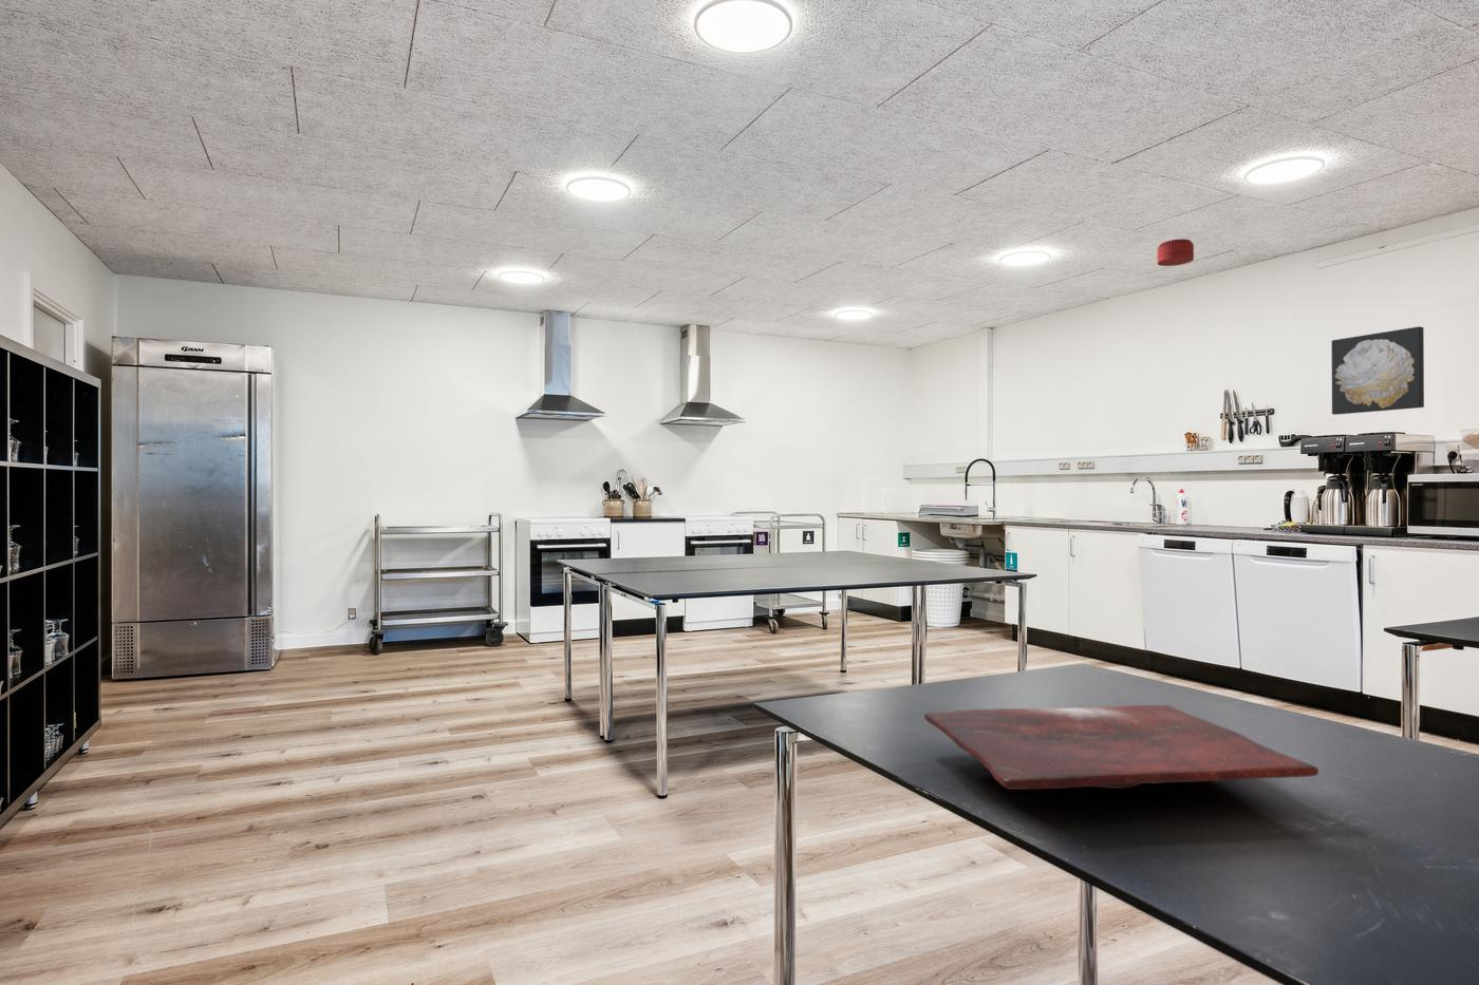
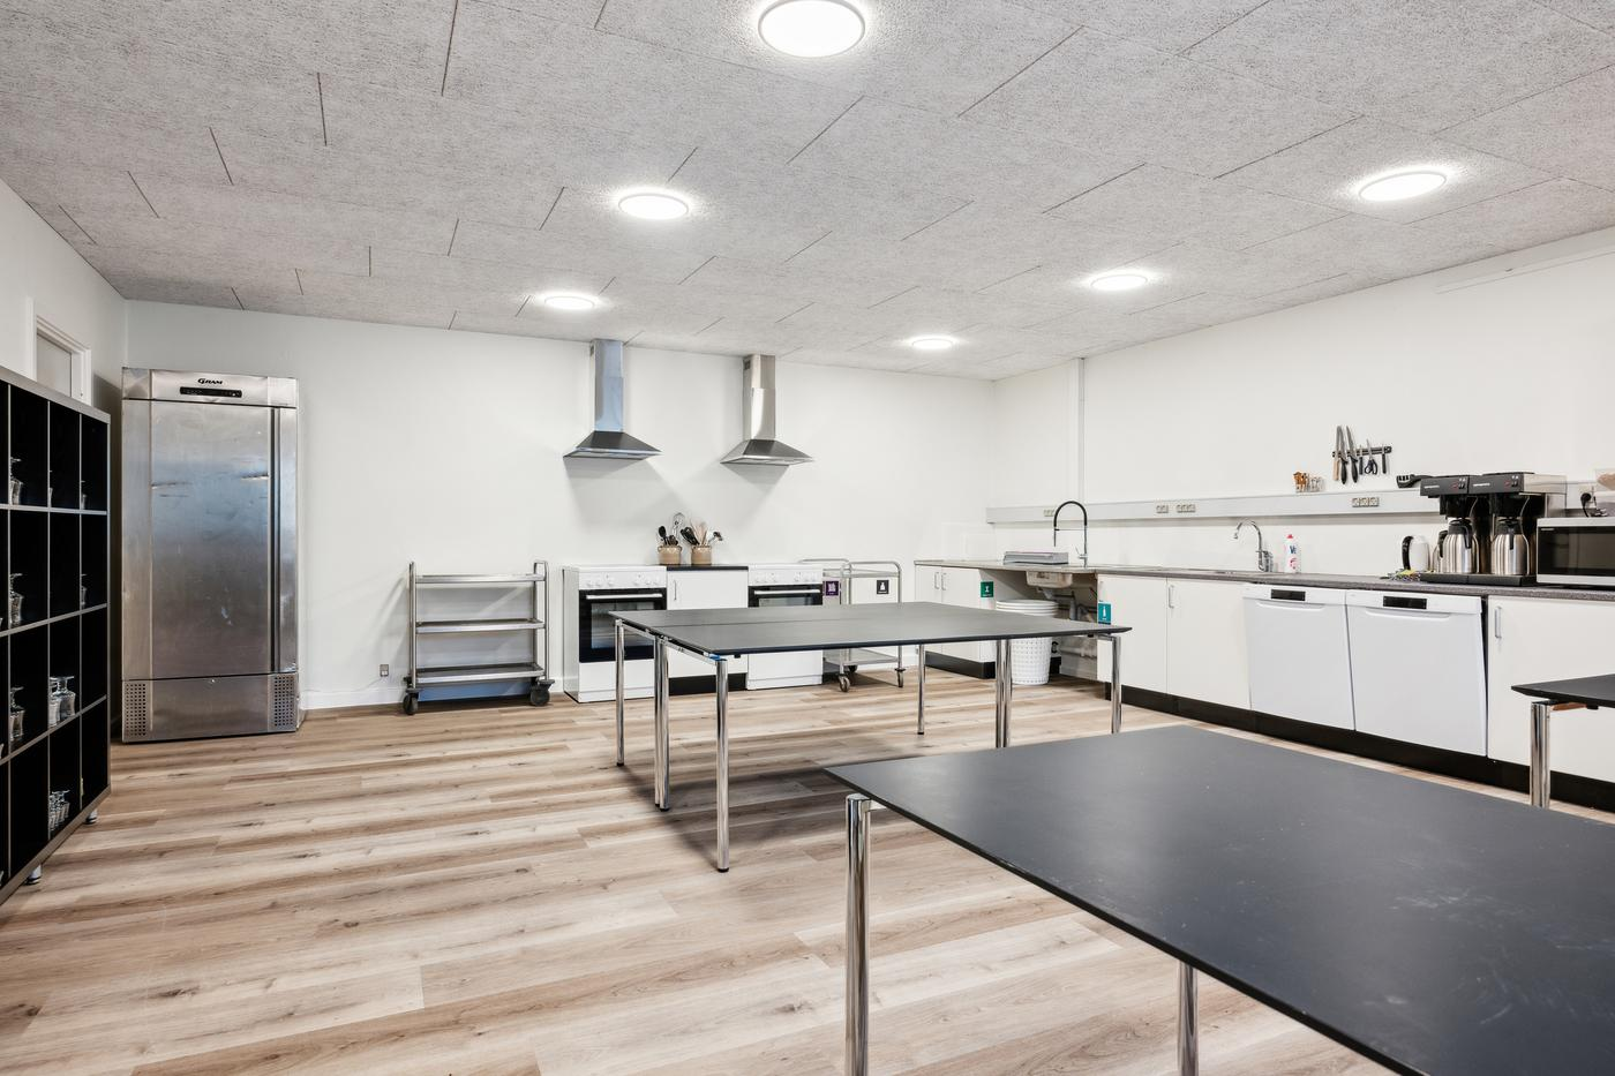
- cutting board (1099, 757)
- smoke detector (1174, 252)
- wall art (1376, 372)
